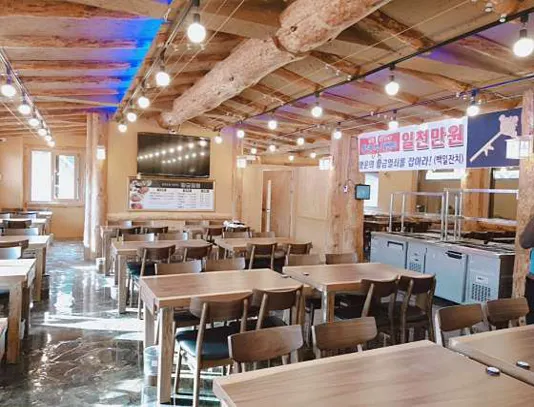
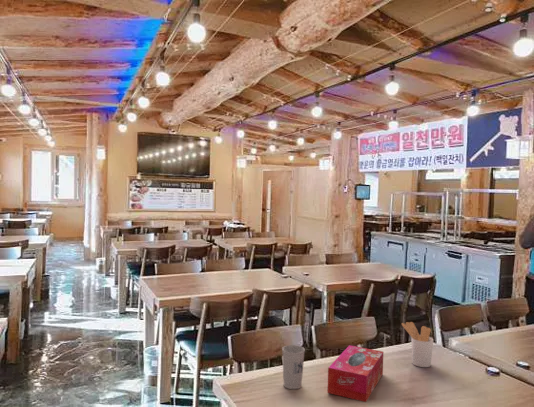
+ utensil holder (417, 343)
+ tissue box (356, 371)
+ cup (293, 367)
